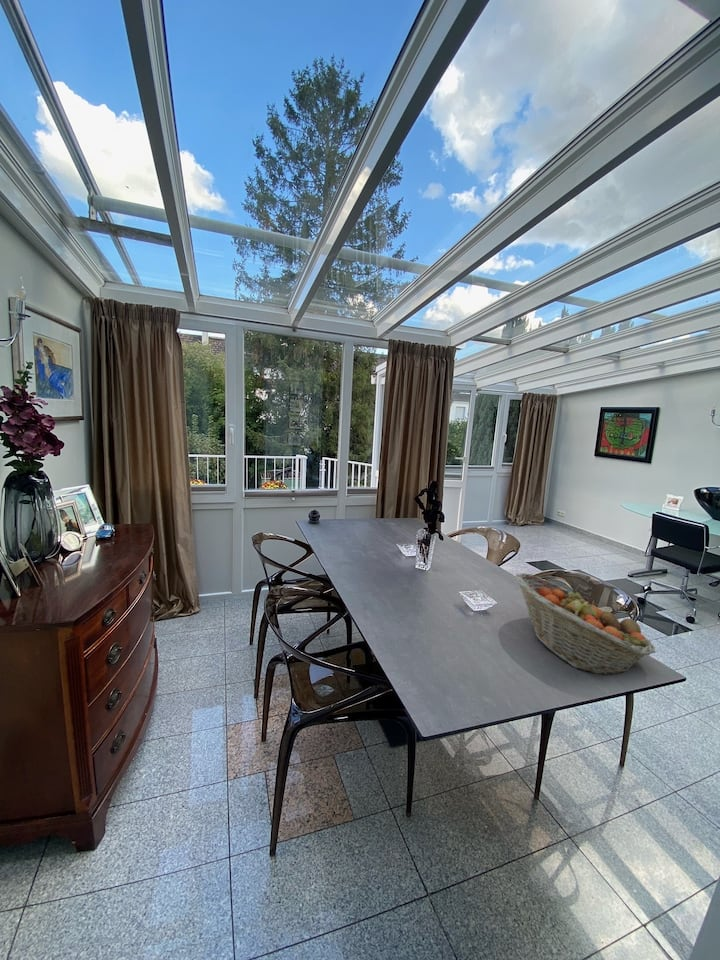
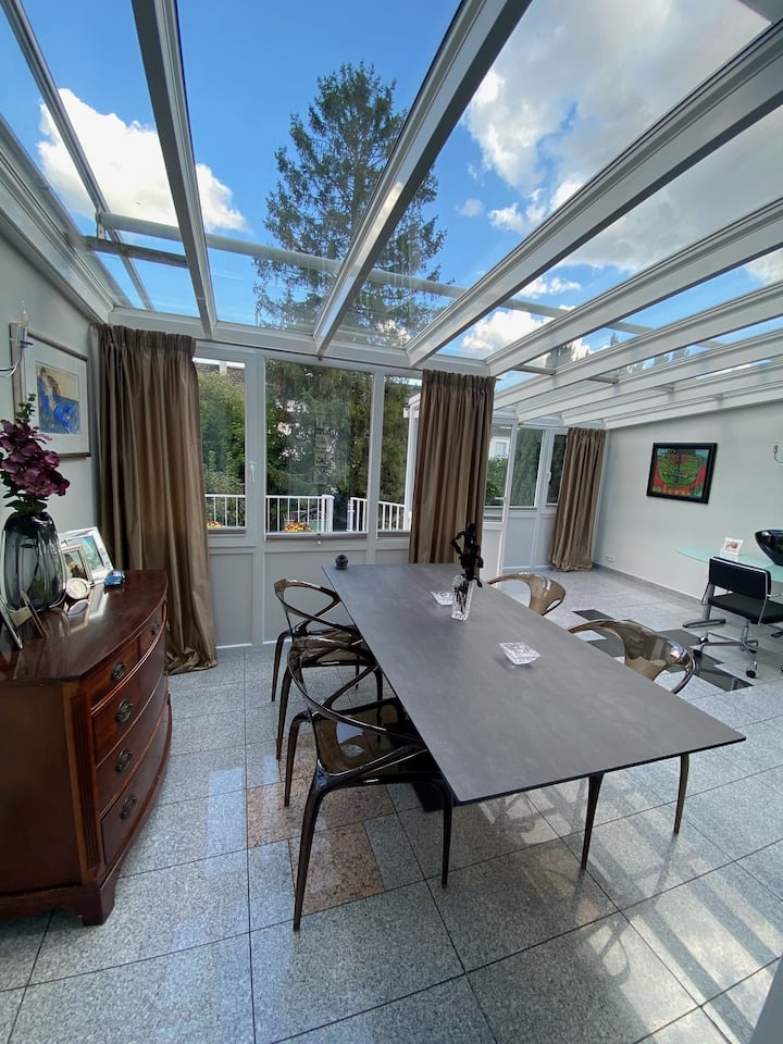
- fruit basket (575, 617)
